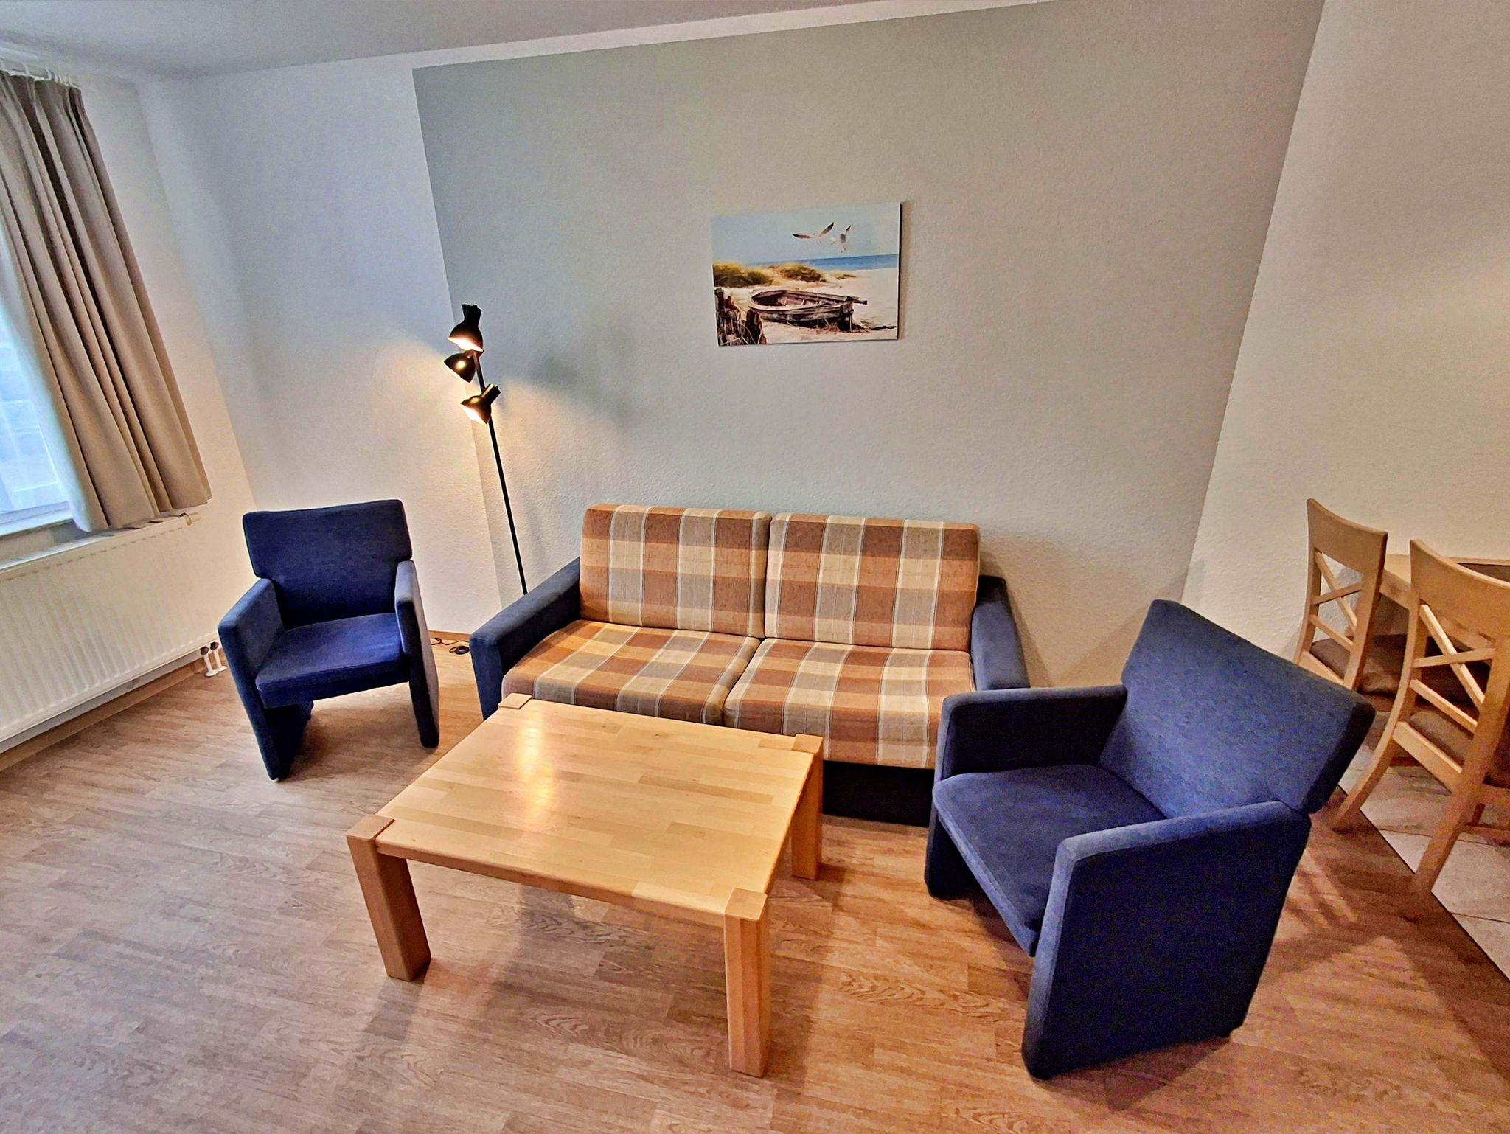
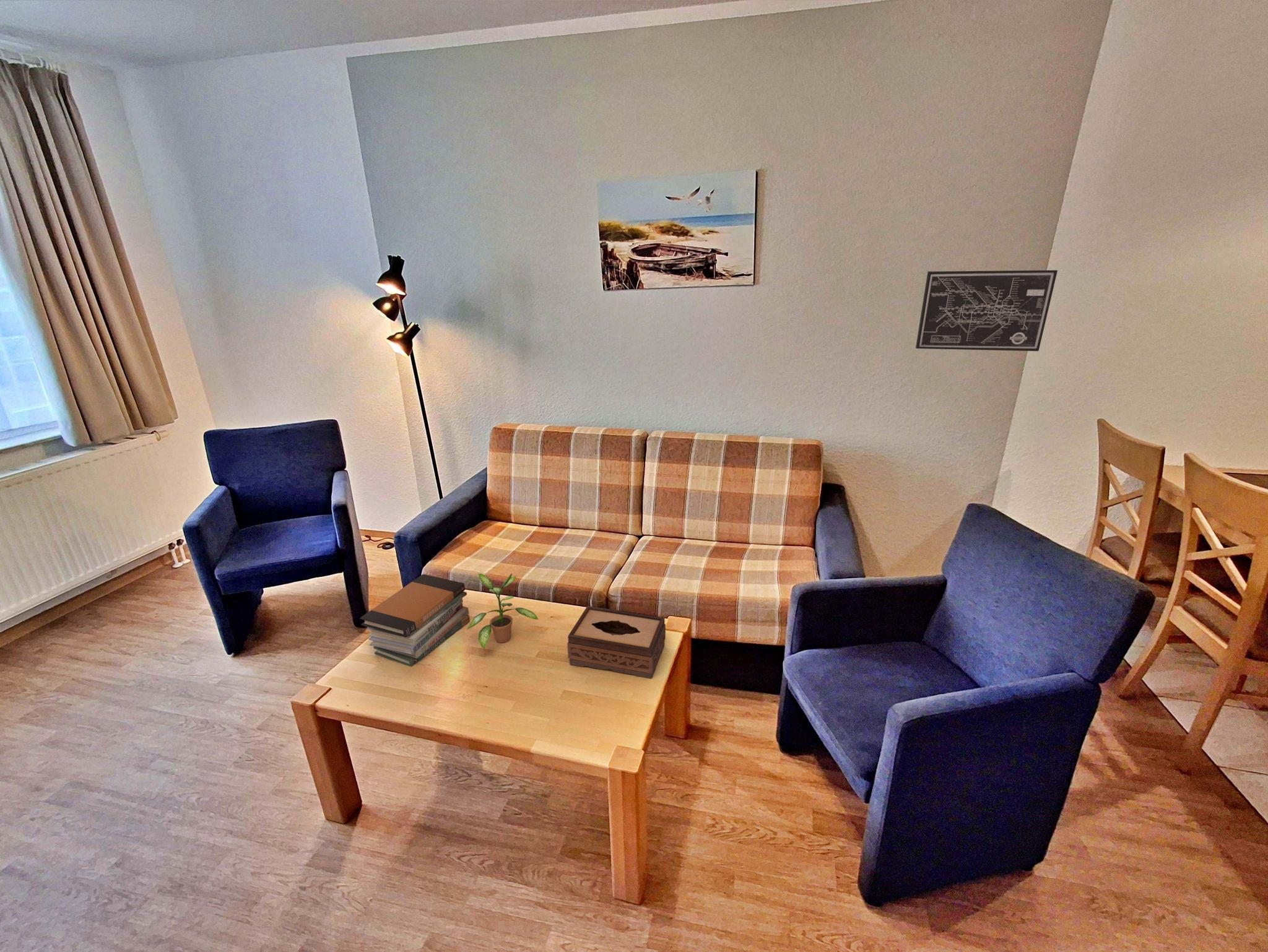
+ tissue box (617, 641)
+ potted plant (500, 608)
+ book stack (419, 618)
+ wall art (983, 311)
